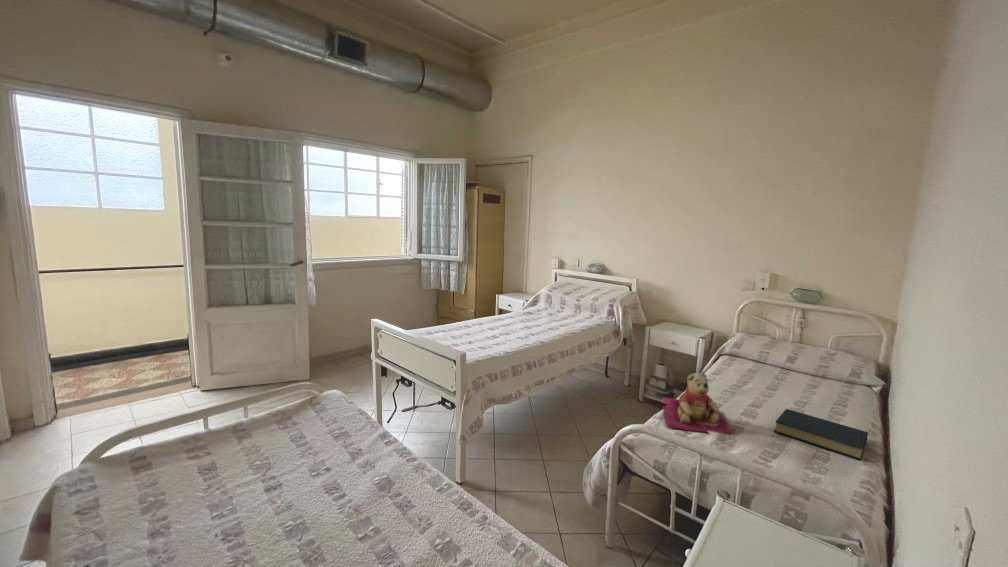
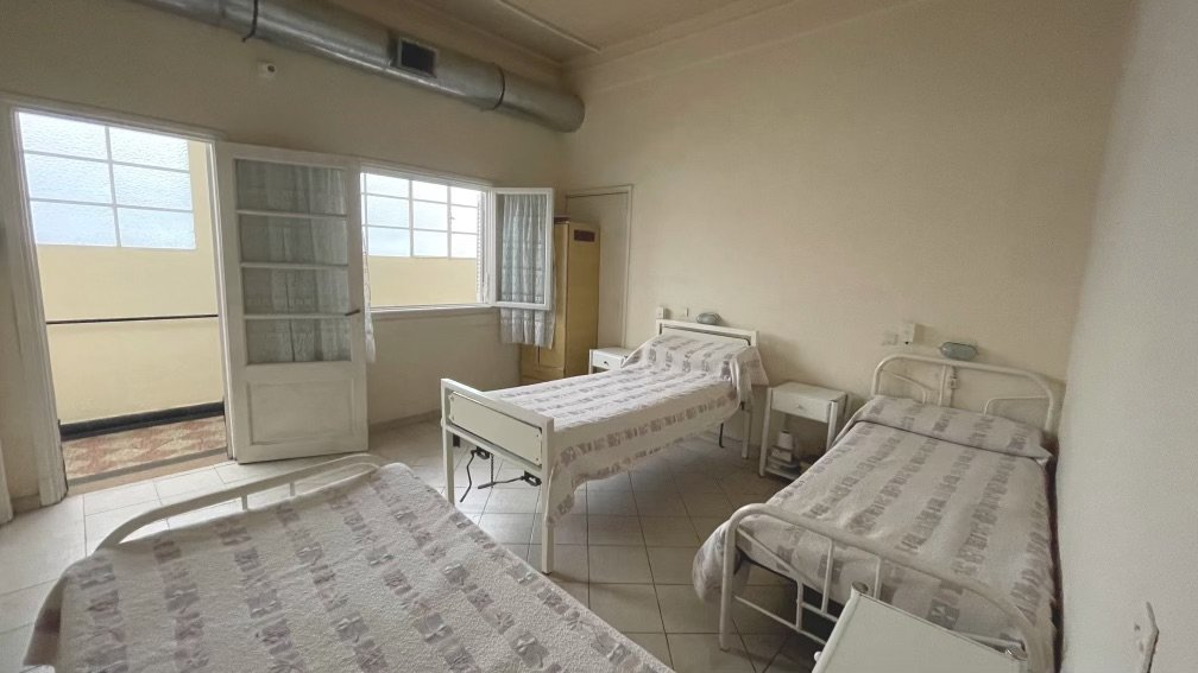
- teddy bear (694, 396)
- hardback book (820, 431)
